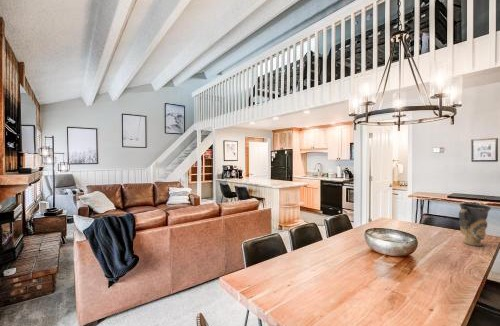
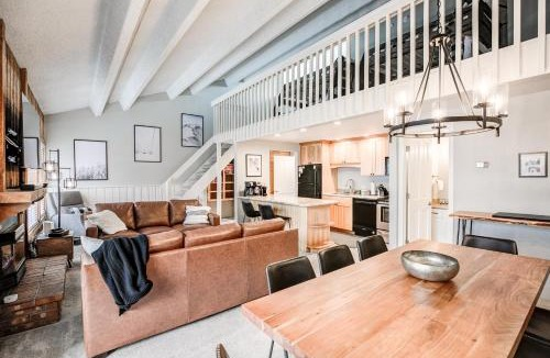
- vase (473, 224)
